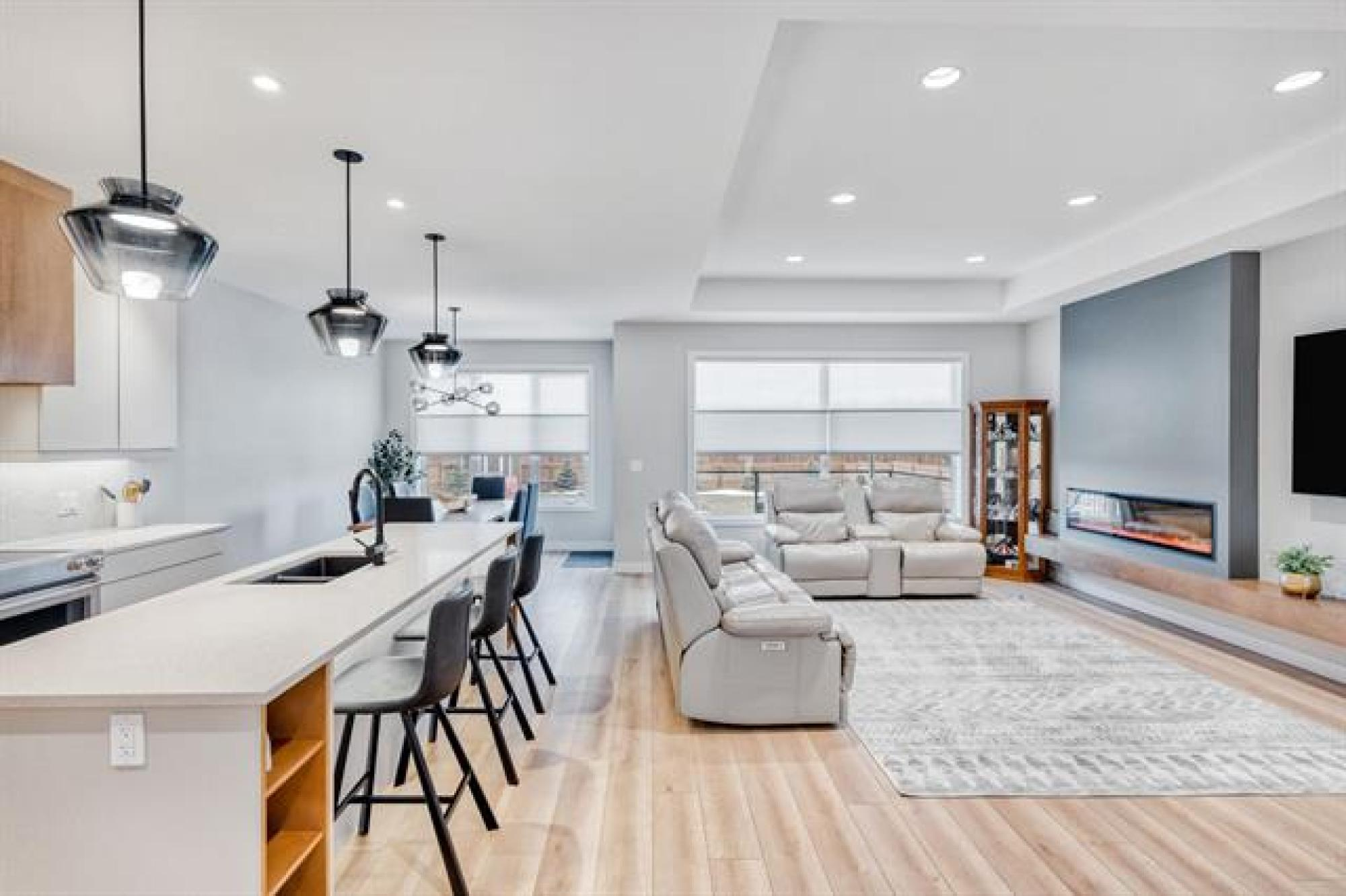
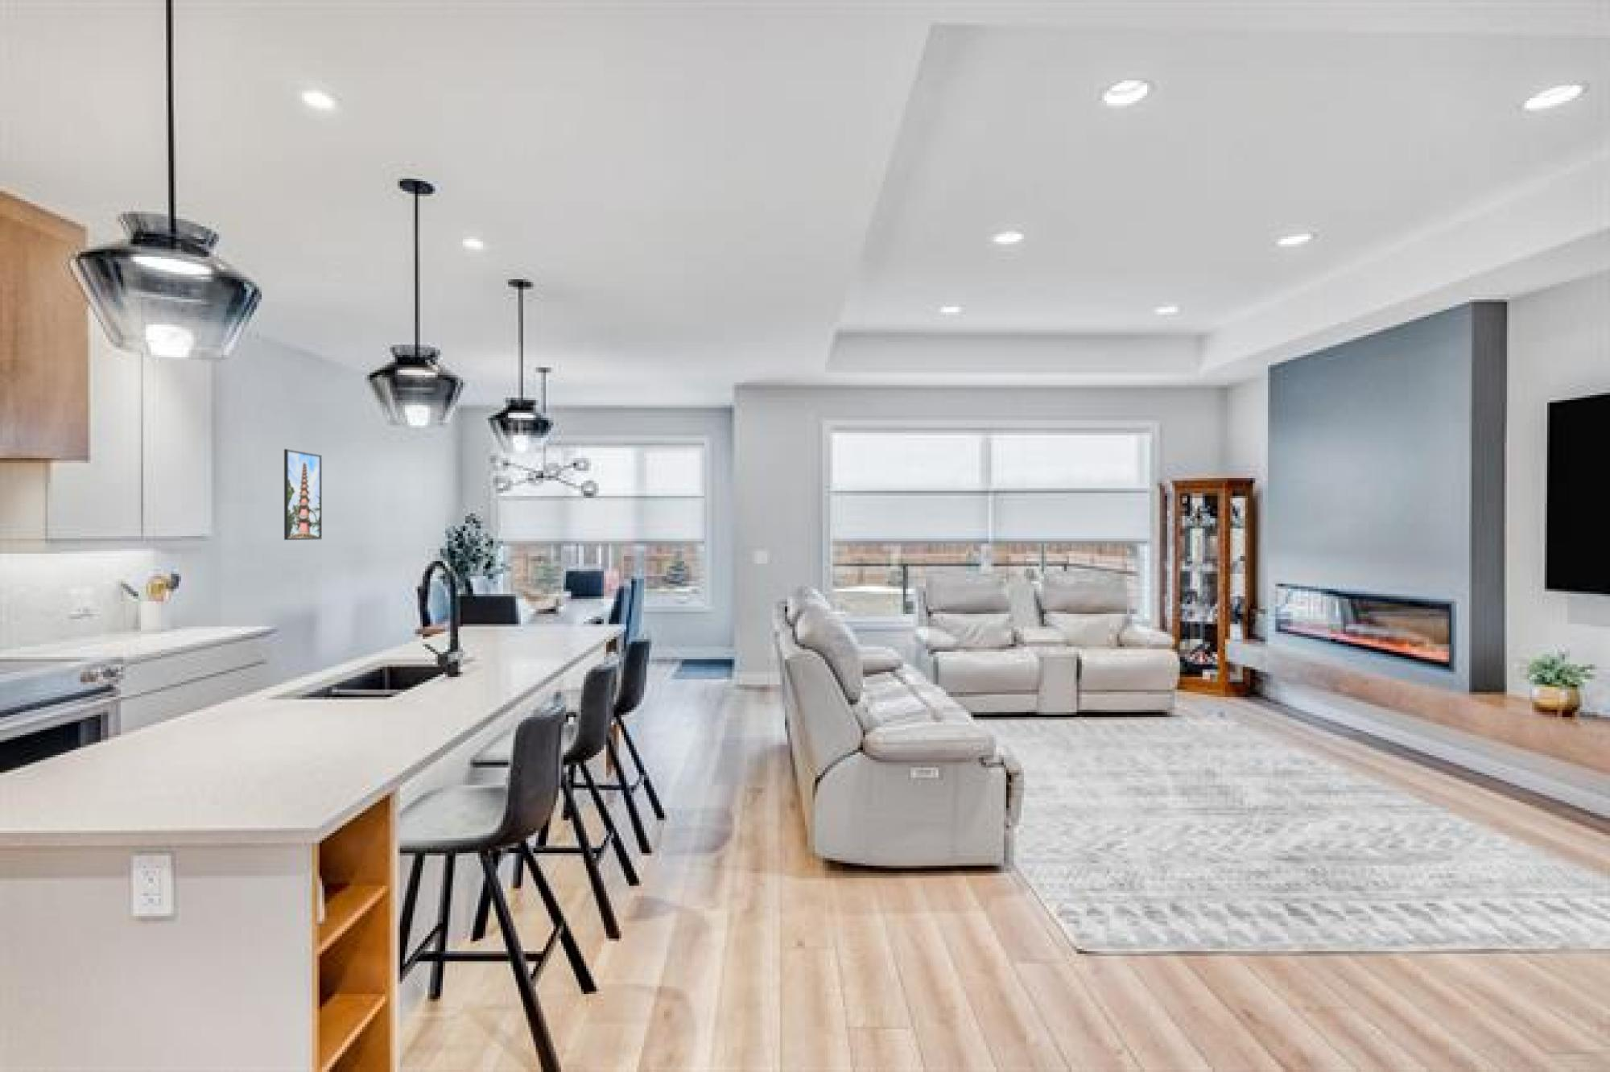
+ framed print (304, 495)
